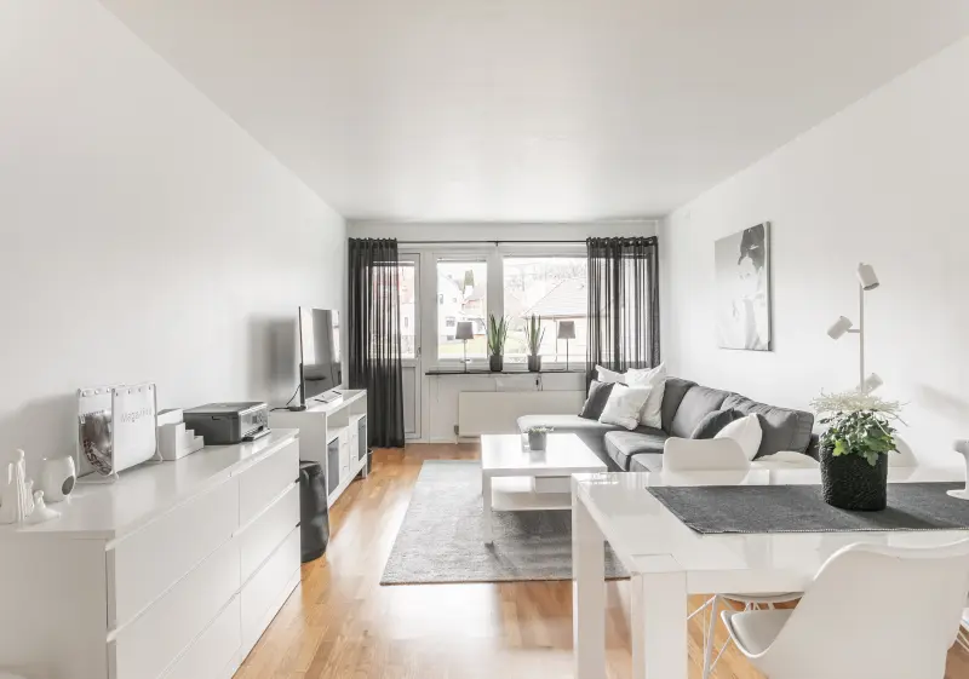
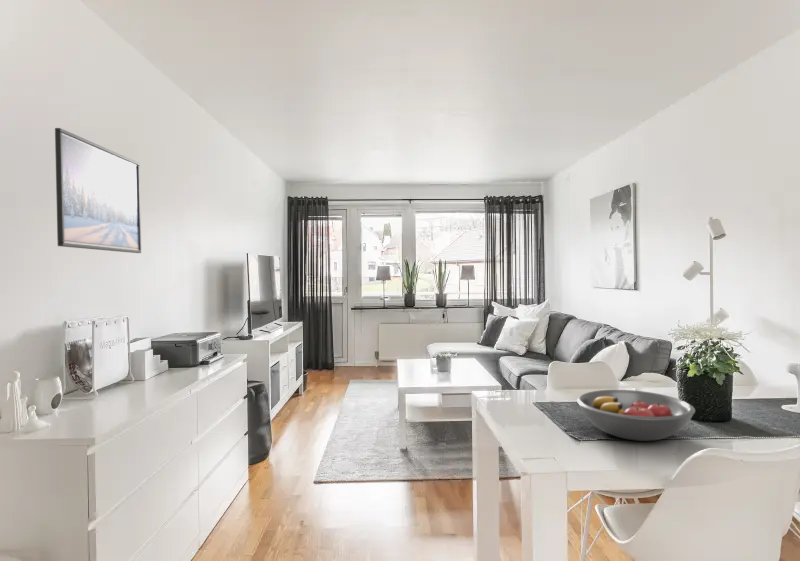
+ fruit bowl (633, 413)
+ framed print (104, 199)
